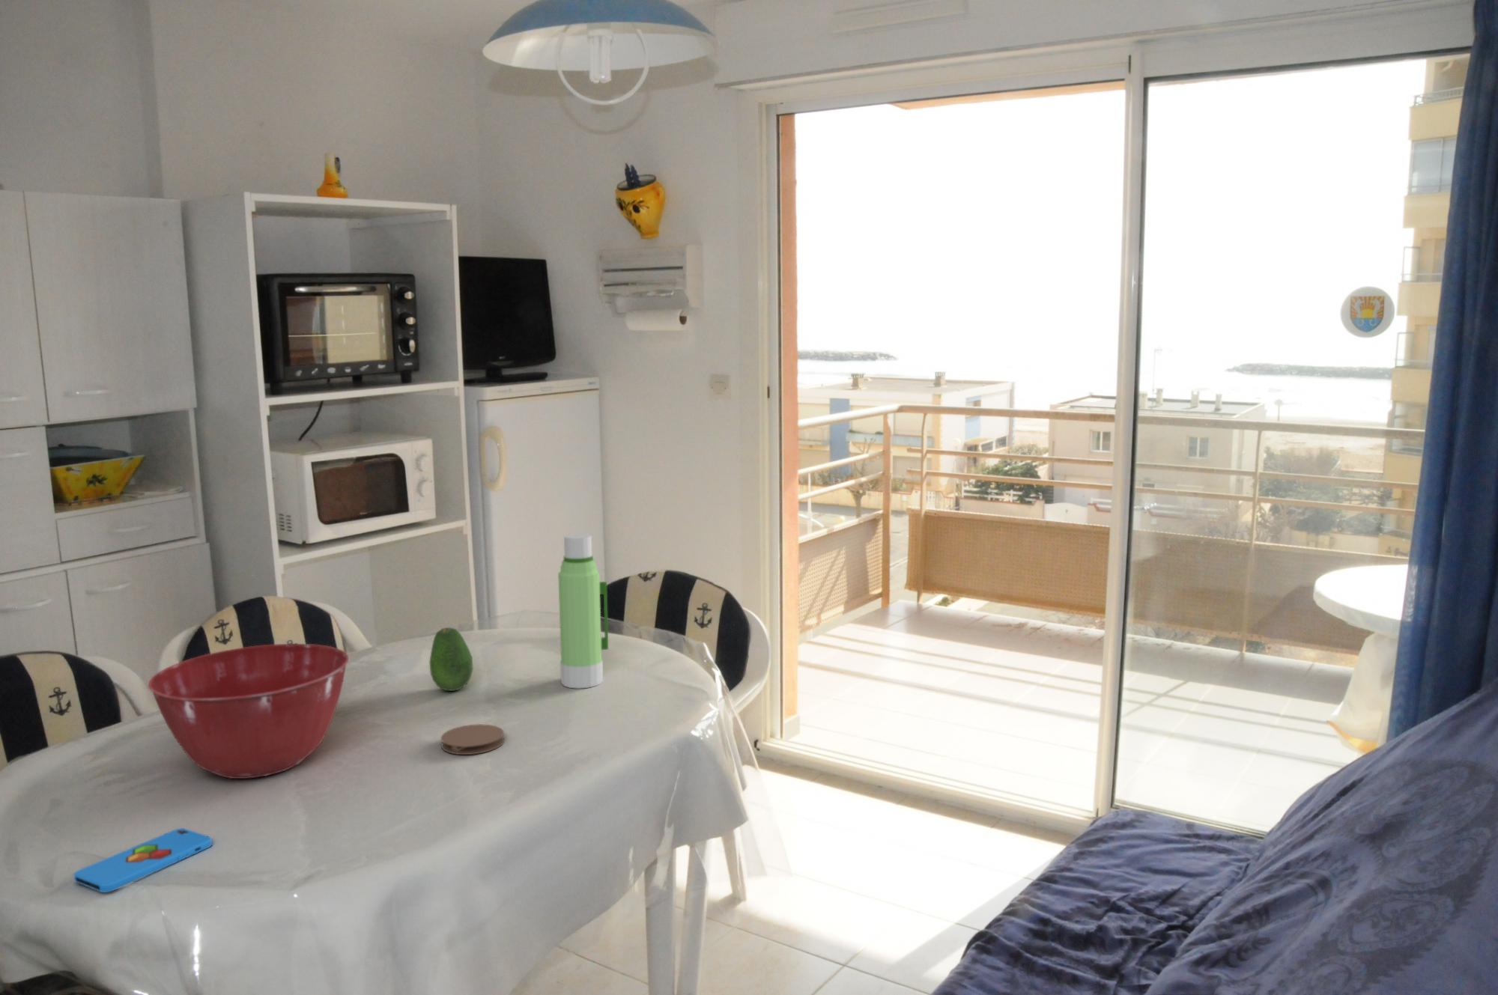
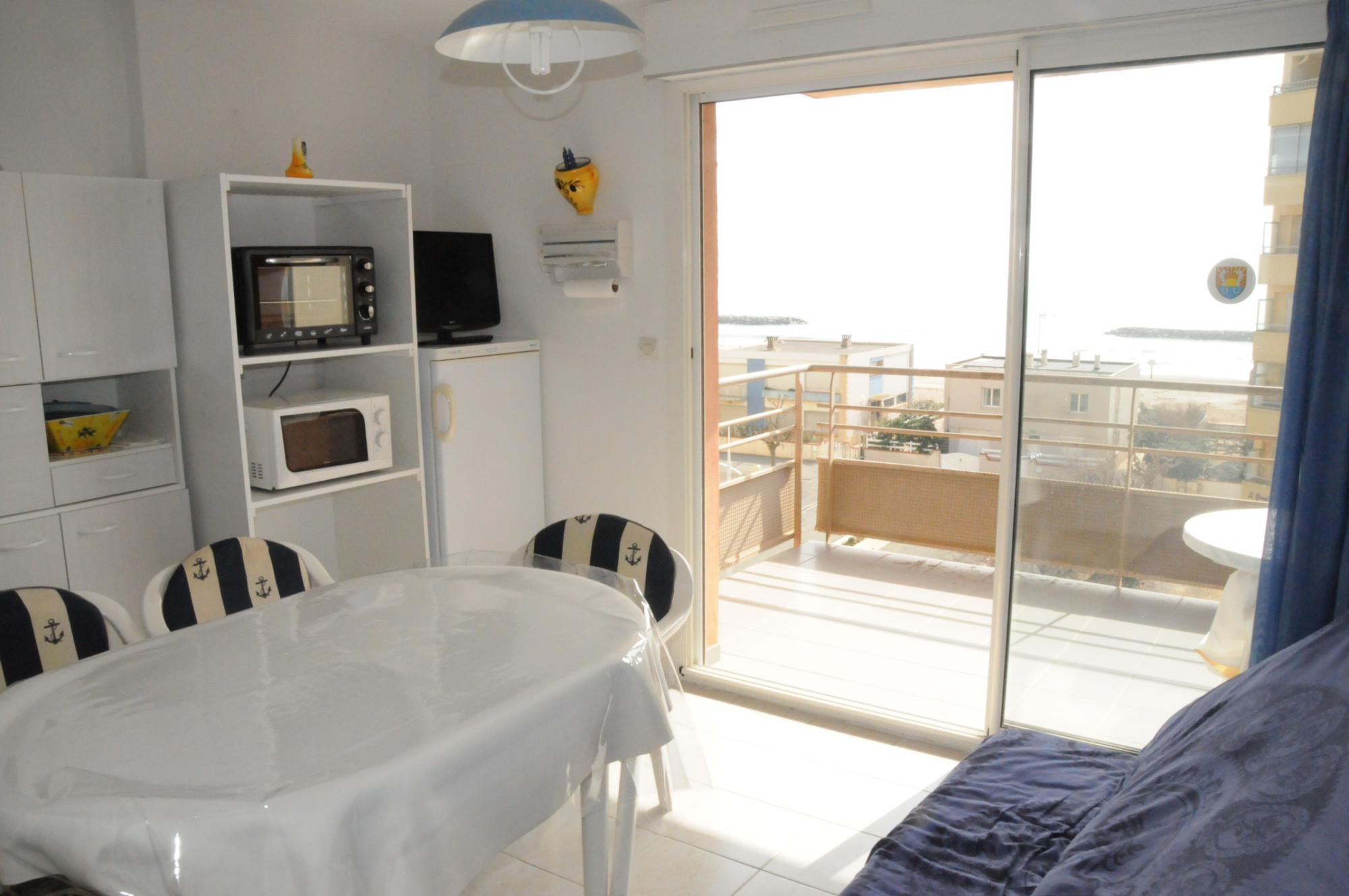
- coaster (473, 738)
- smartphone (145, 858)
- mixing bowl (254, 714)
- fruit (451, 659)
- water bottle (581, 610)
